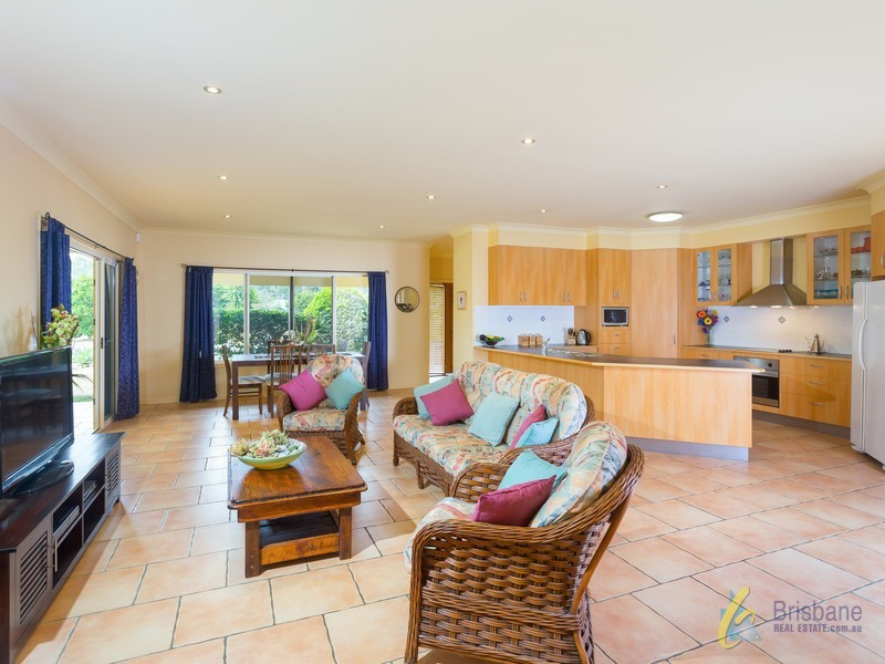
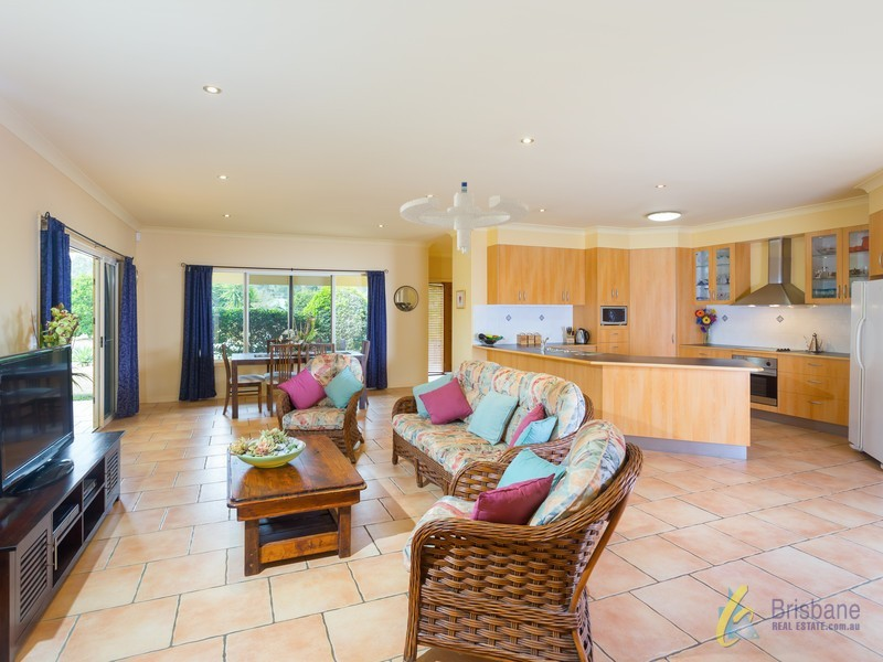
+ ceiling fan (464, 222)
